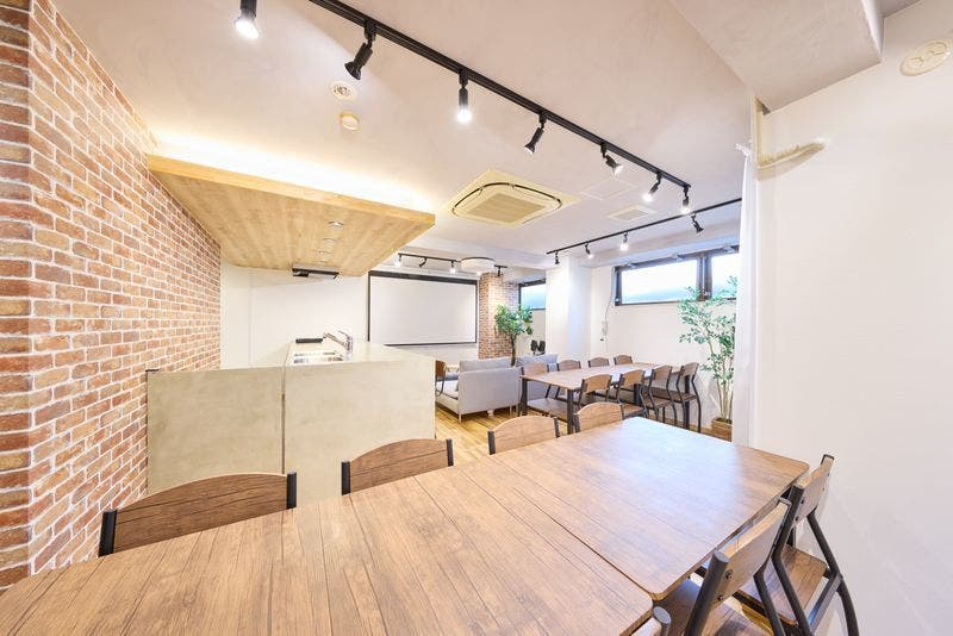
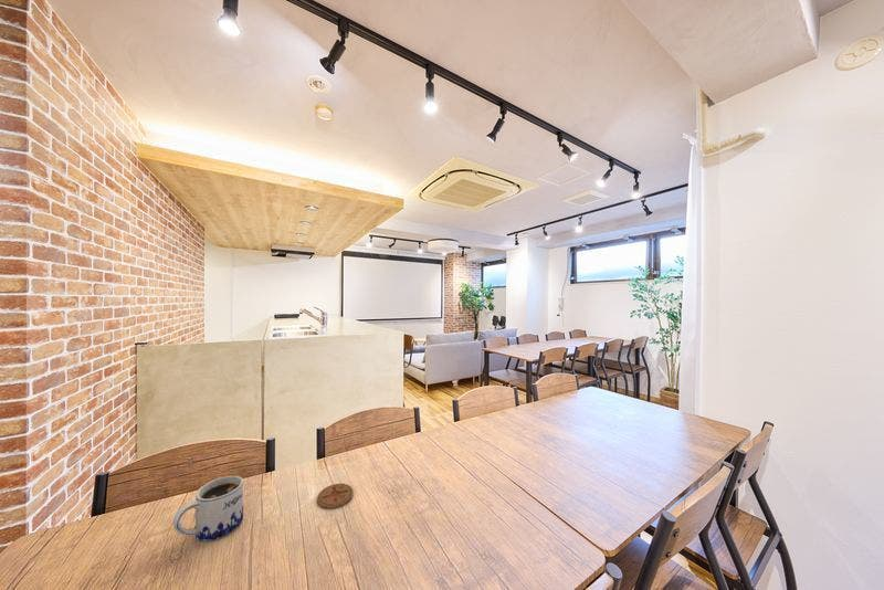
+ coaster (335, 495)
+ mug (213, 509)
